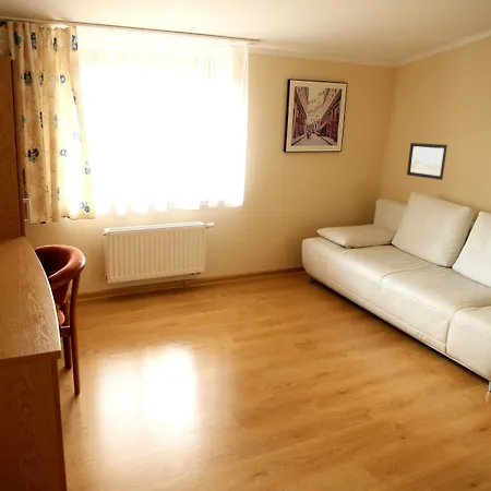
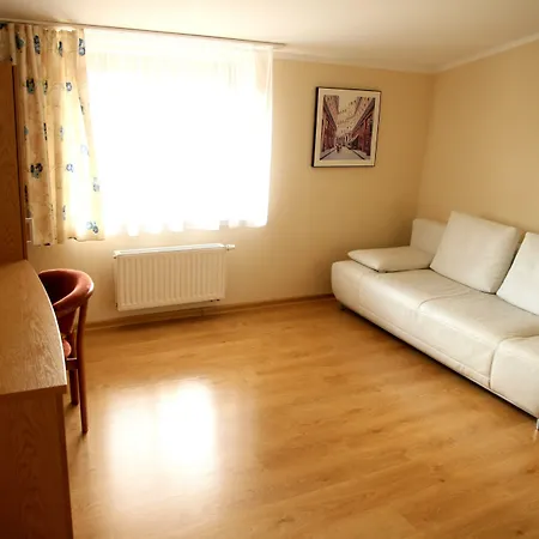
- wall art (426, 160)
